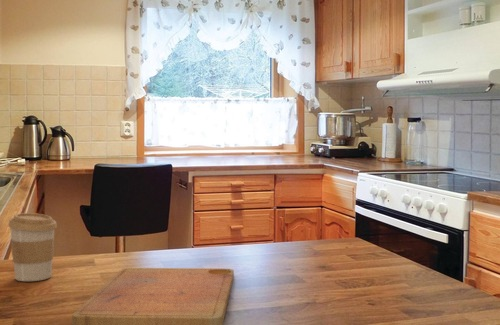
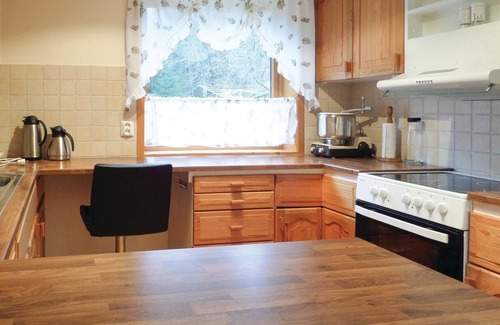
- cutting board (164, 293)
- coffee cup (33, 245)
